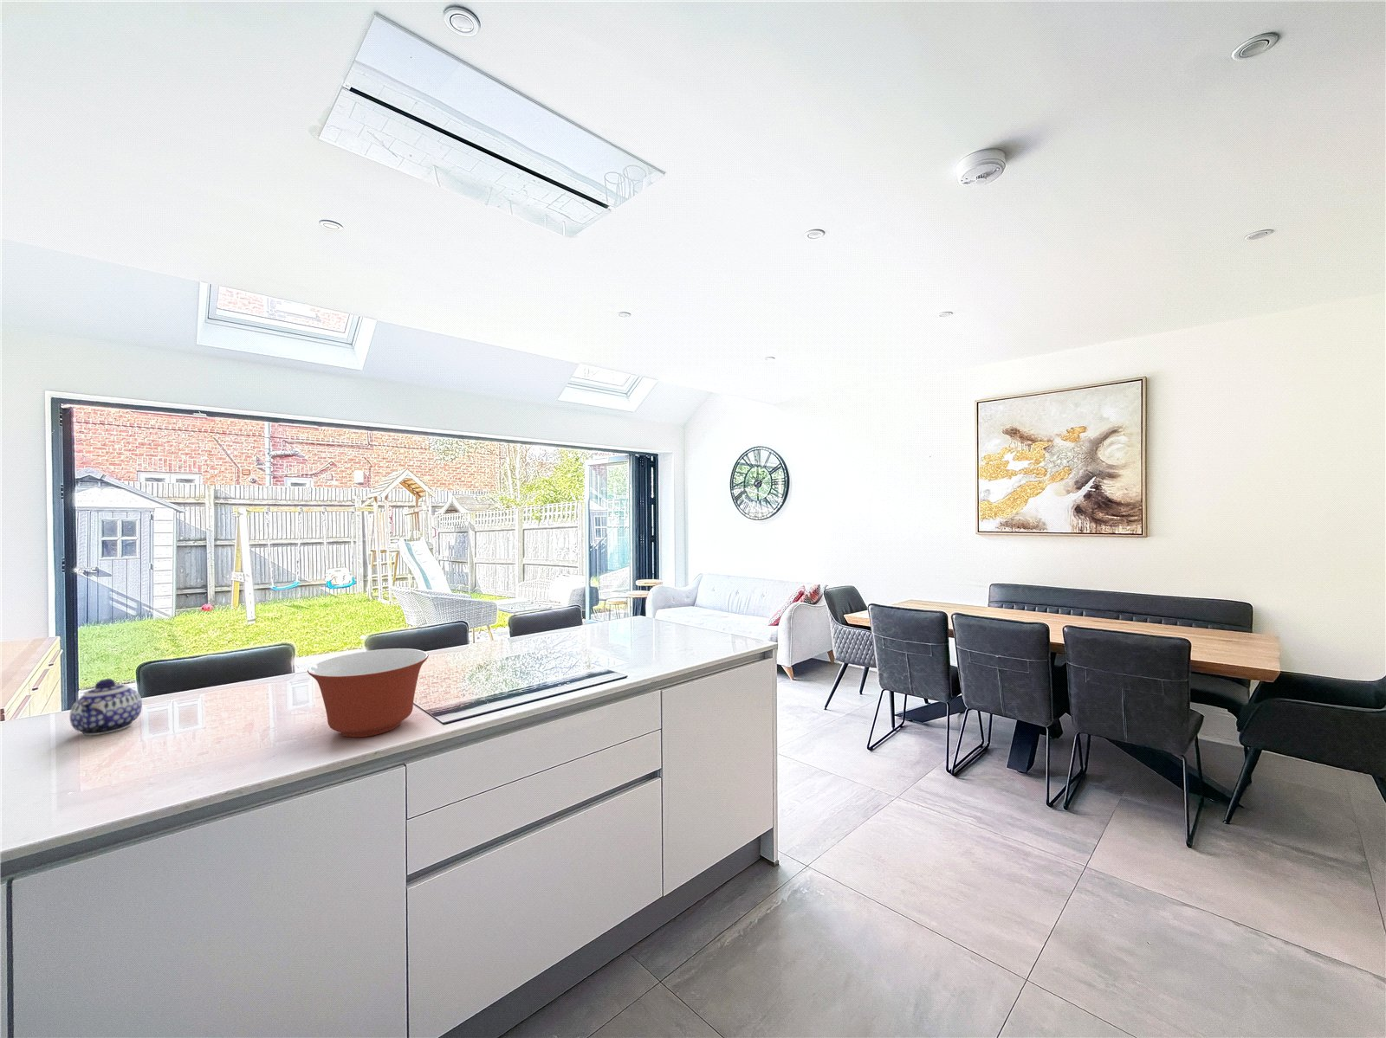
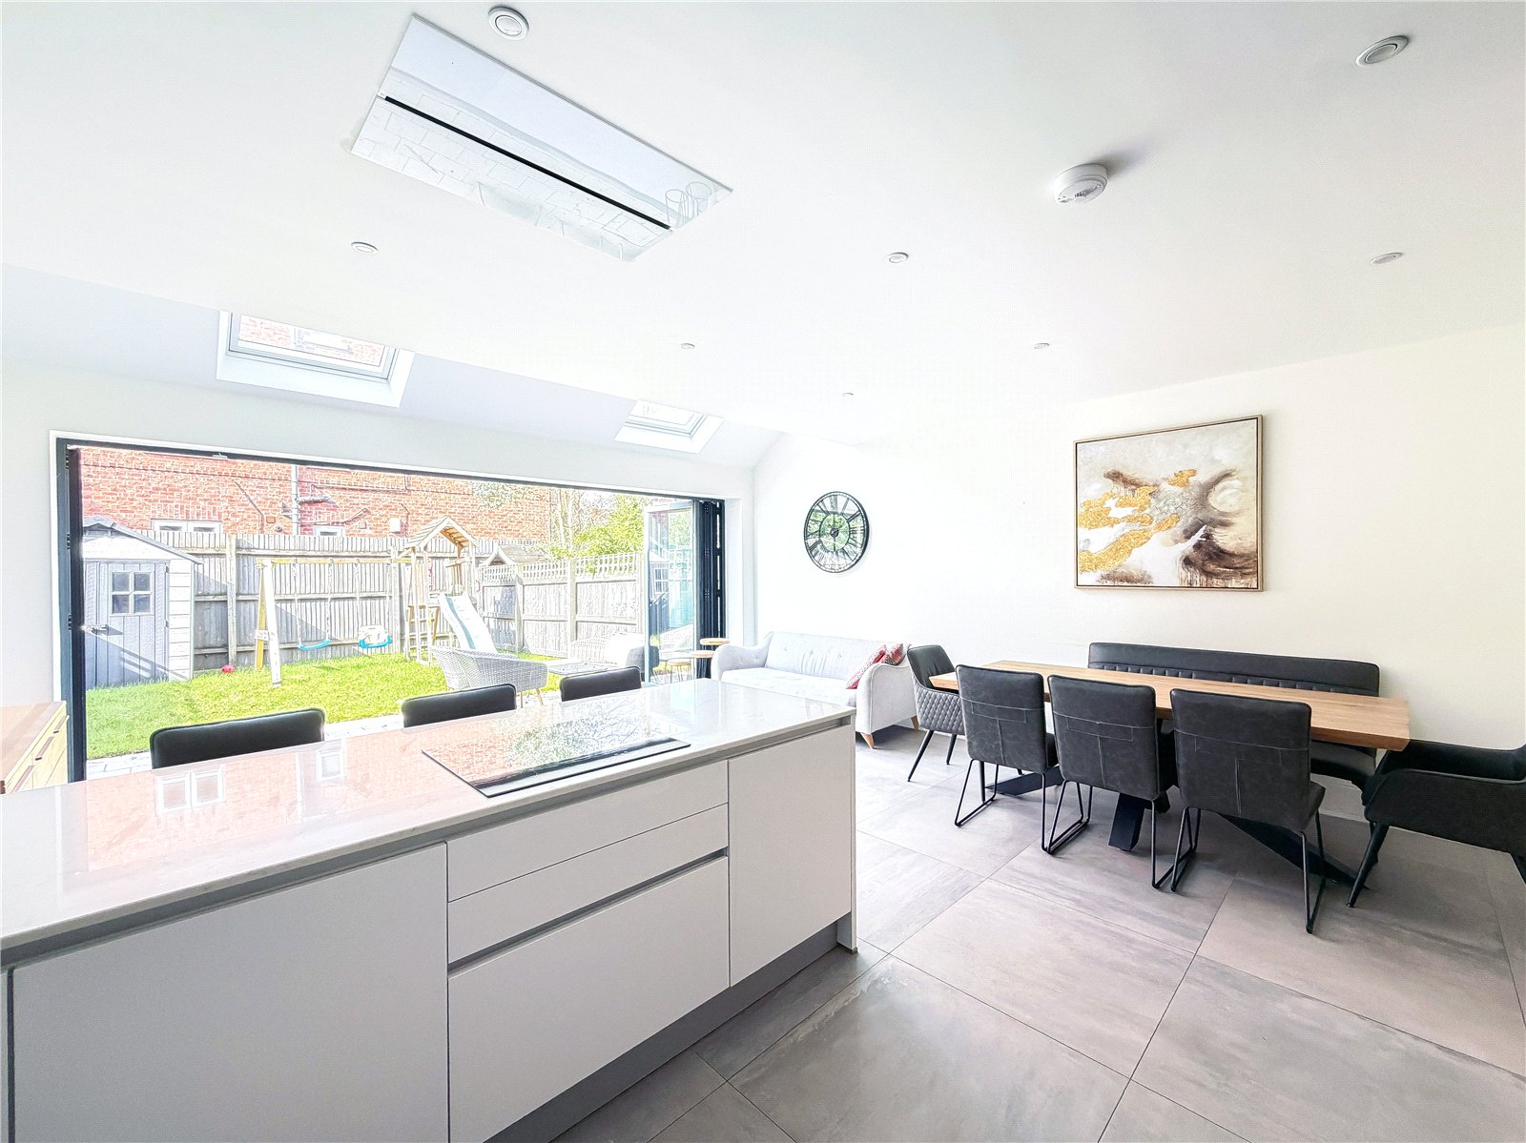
- teapot (106, 704)
- mixing bowl (371, 693)
